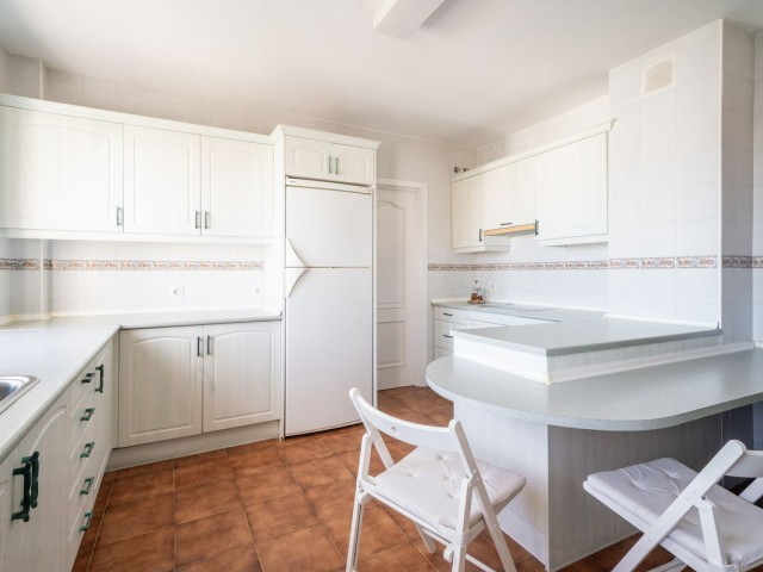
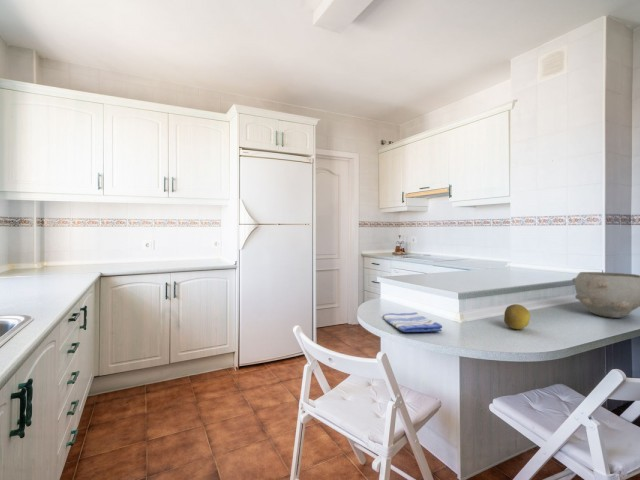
+ dish towel (410, 321)
+ fruit (516, 316)
+ bowl (608, 294)
